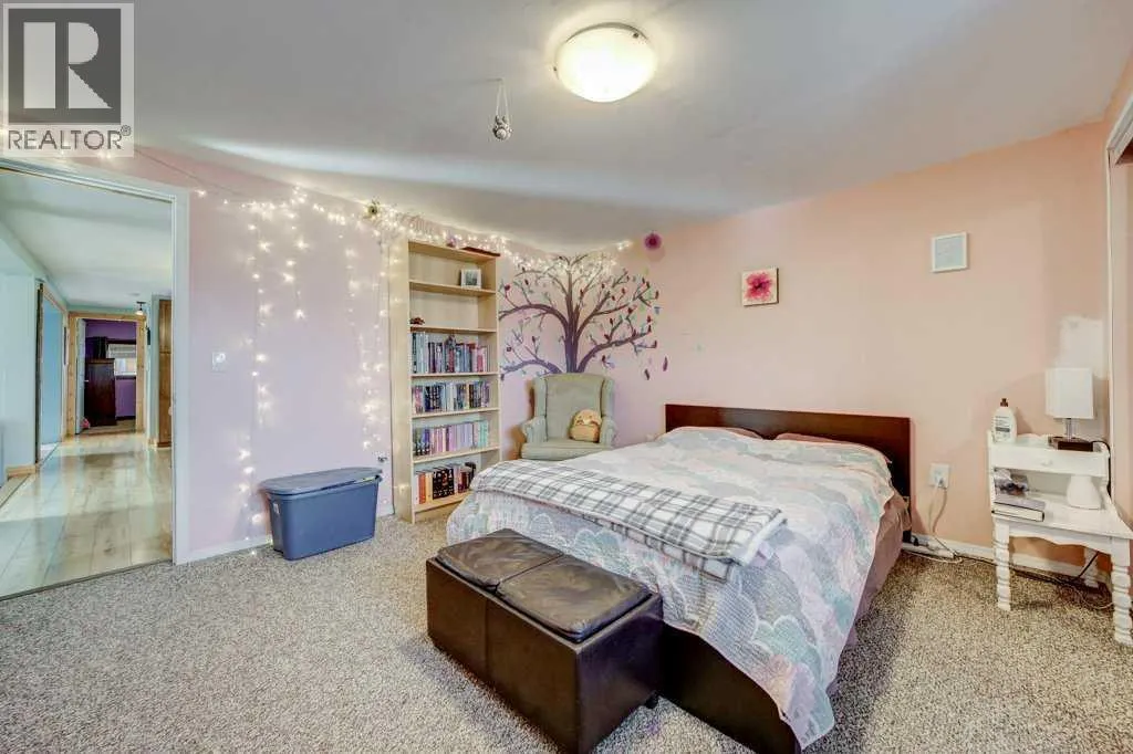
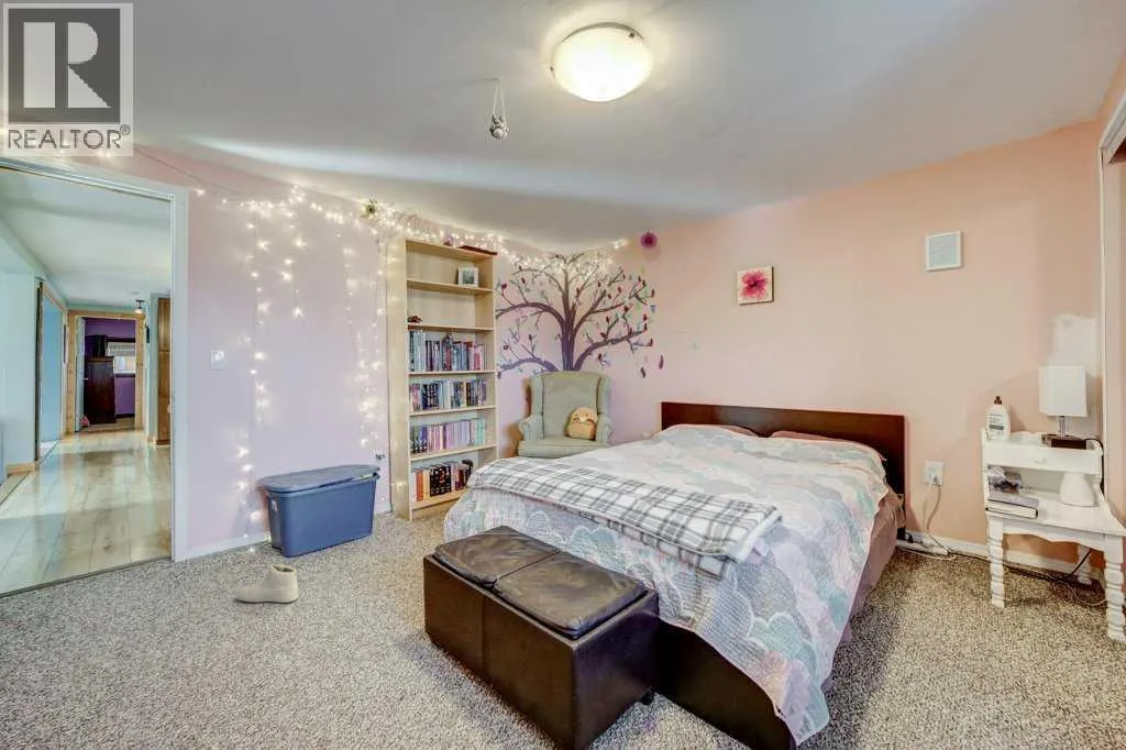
+ sneaker (268, 581)
